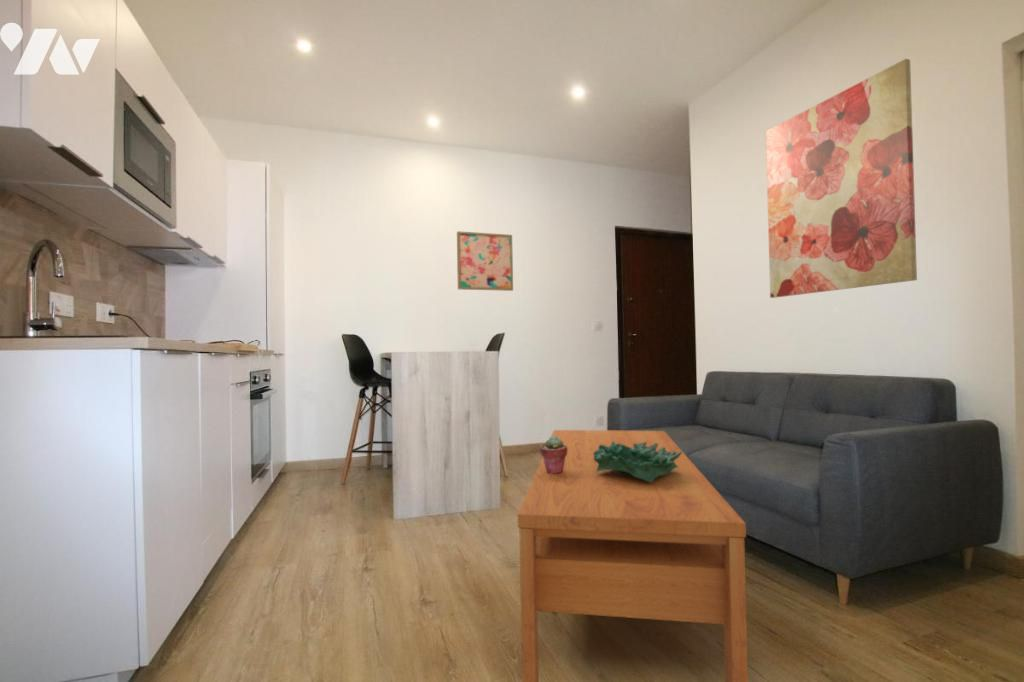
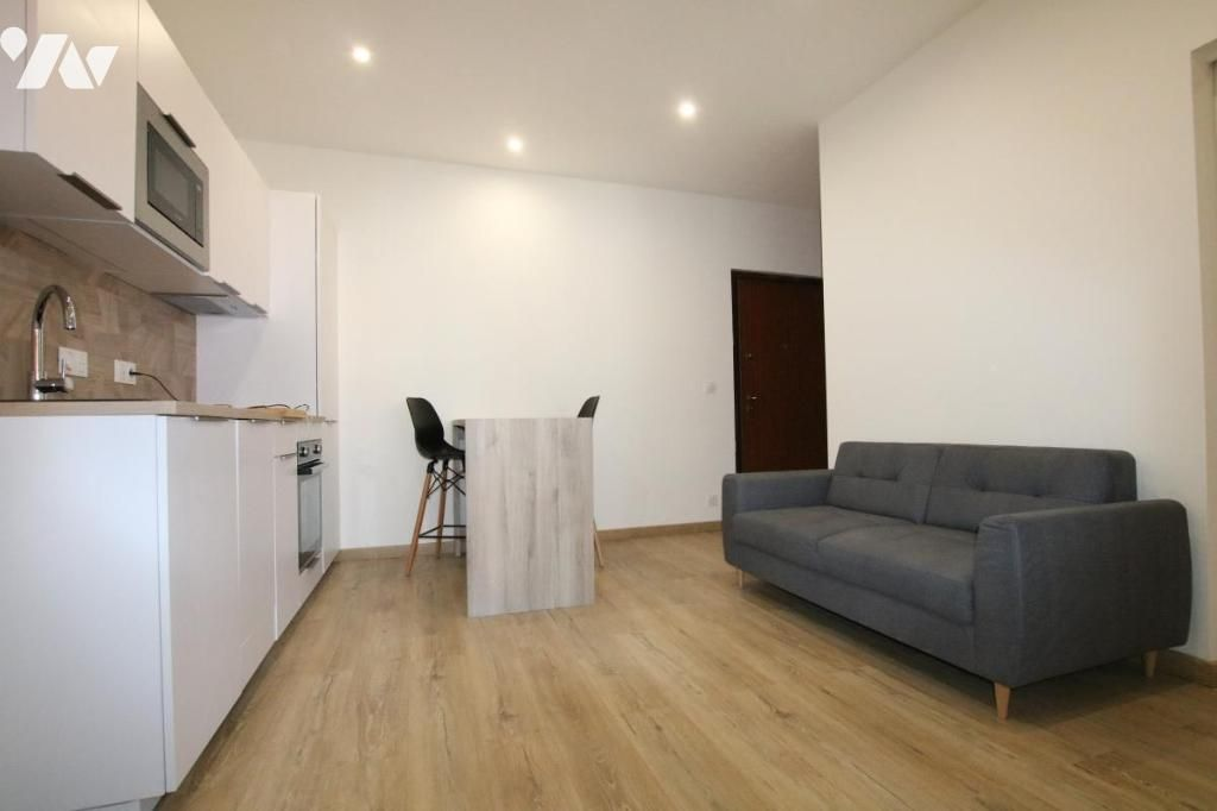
- decorative bowl (637, 459)
- wall art (830, 195)
- coffee table (615, 528)
- potted succulent (553, 453)
- wall art (485, 261)
